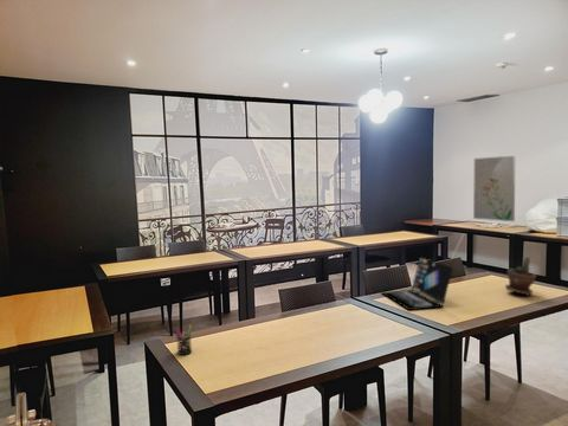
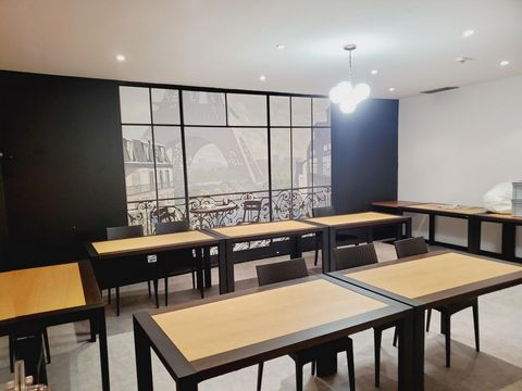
- pen holder (183, 338)
- wall art (493, 188)
- potted plant (519, 273)
- laptop (414, 280)
